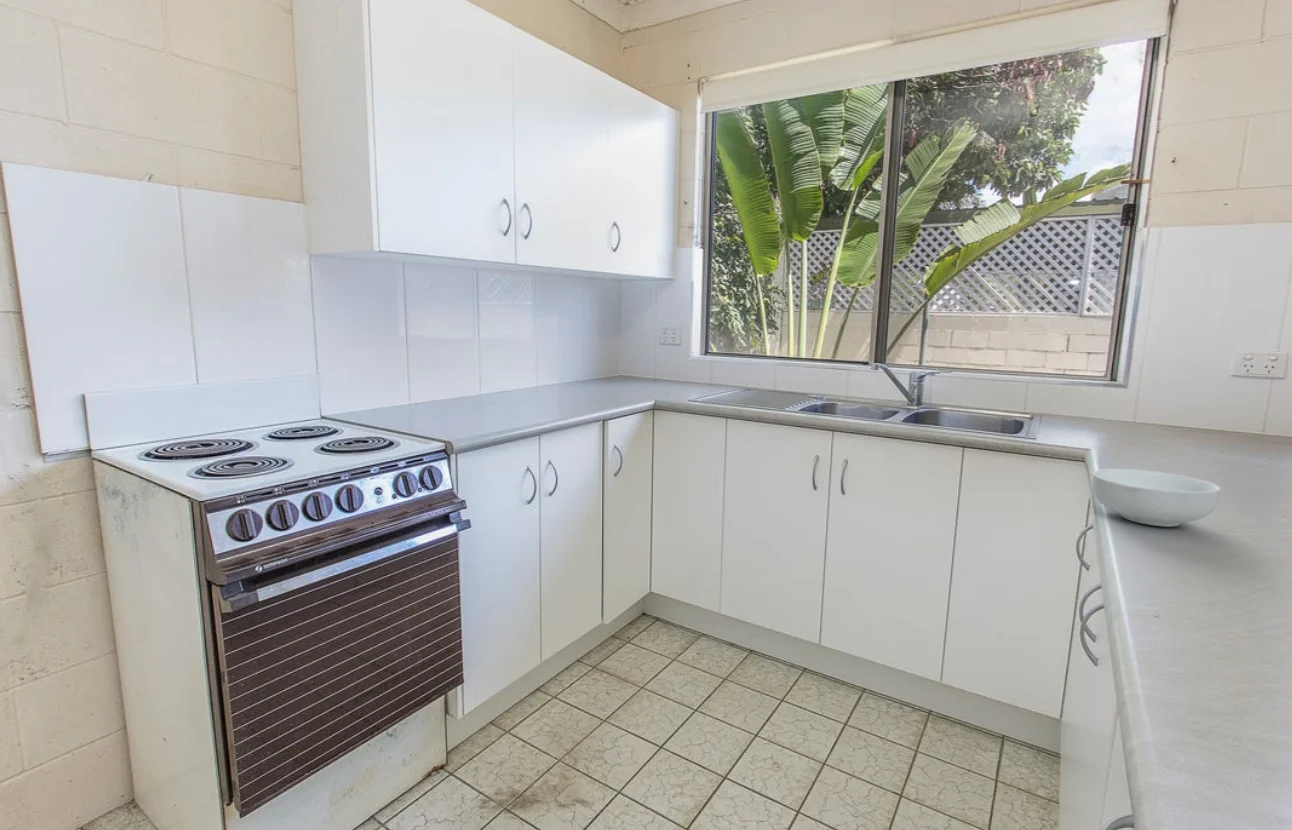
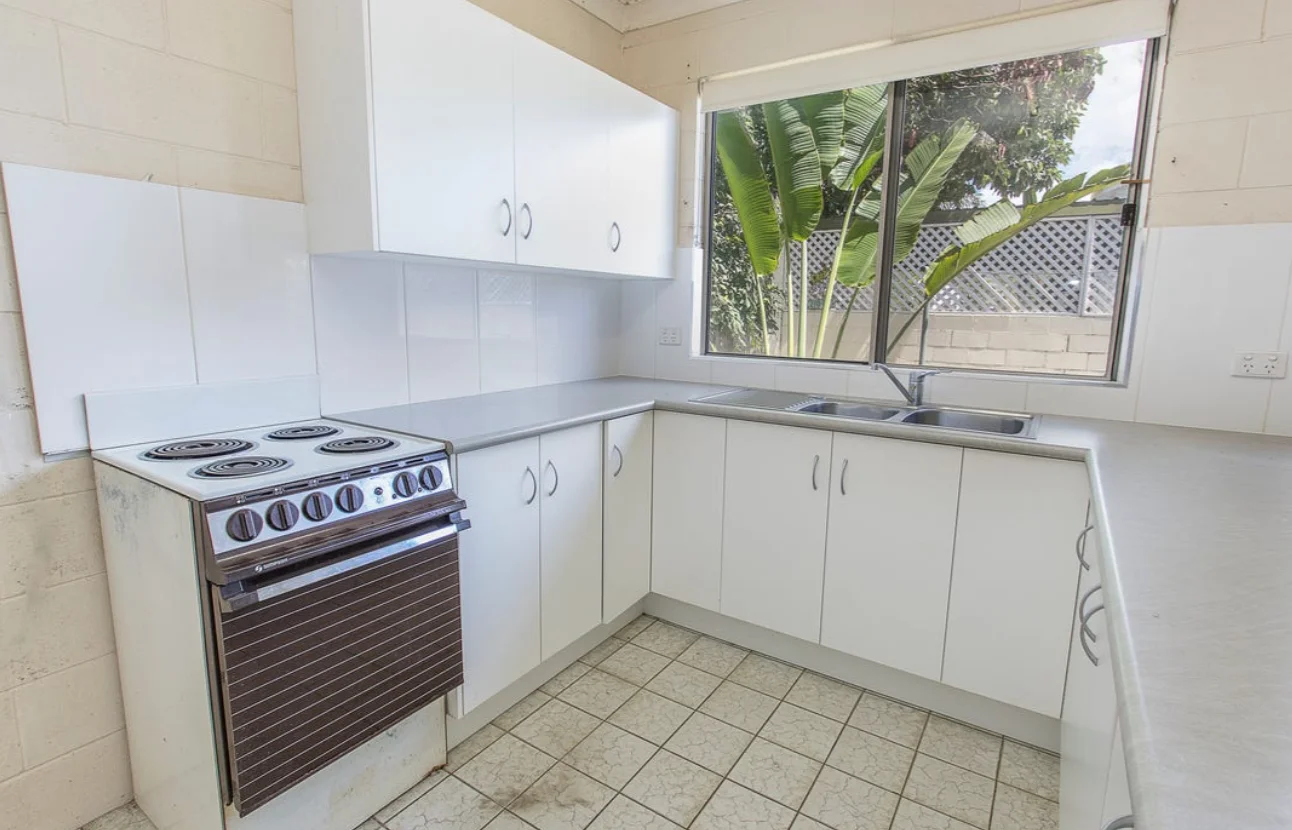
- cereal bowl (1151, 499)
